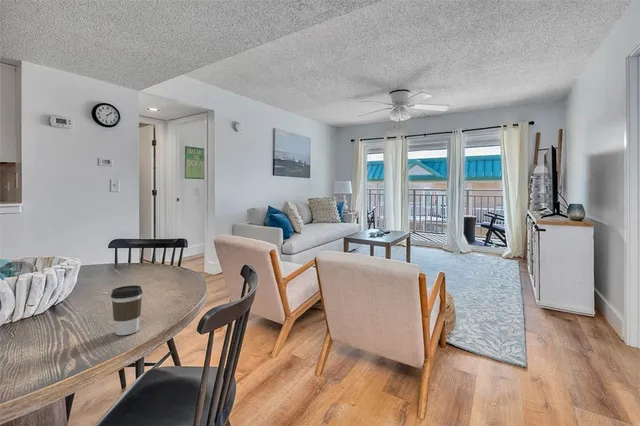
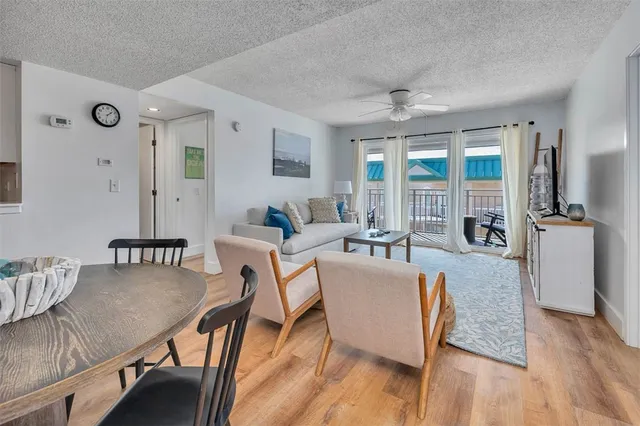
- coffee cup (127, 309)
